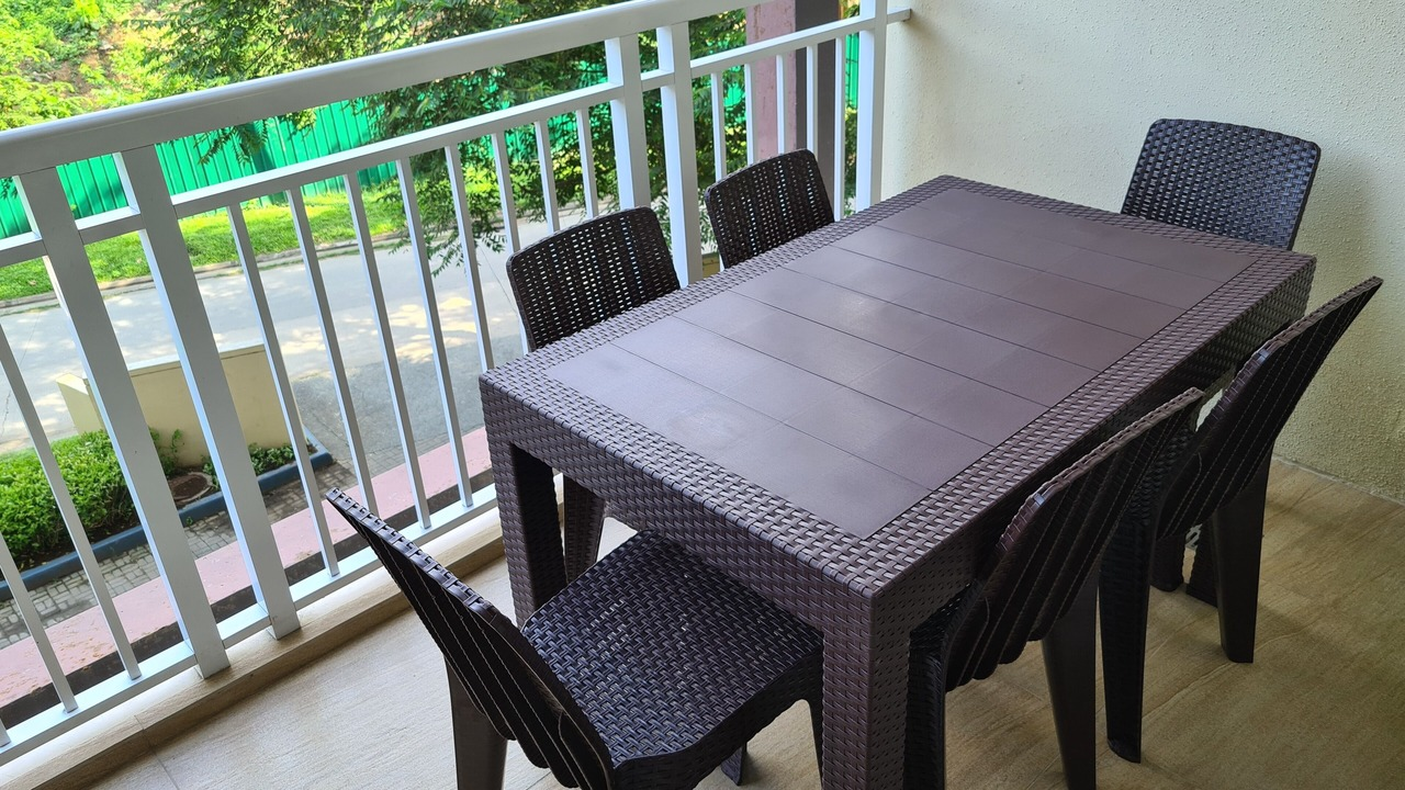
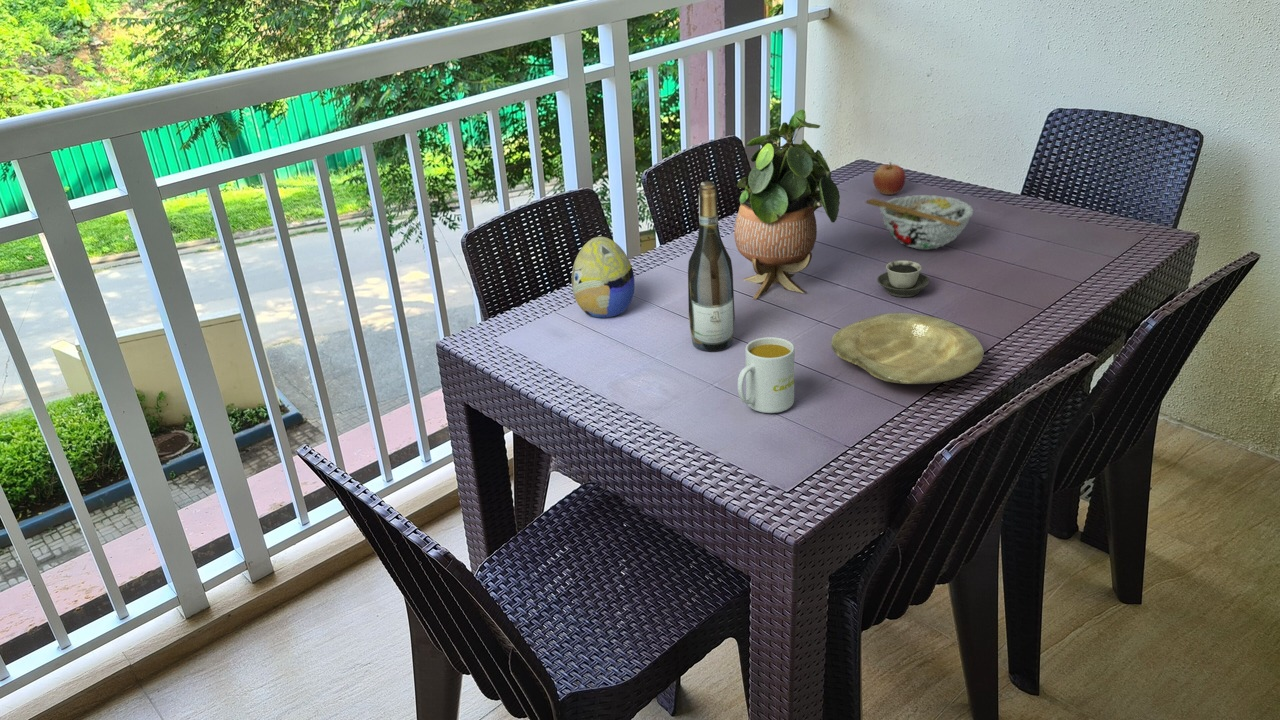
+ cup (903, 278)
+ mug (763, 378)
+ potted plant (786, 204)
+ wine bottle (710, 265)
+ decorative egg (602, 274)
+ apple (889, 177)
+ bowl (924, 222)
+ plate (908, 353)
